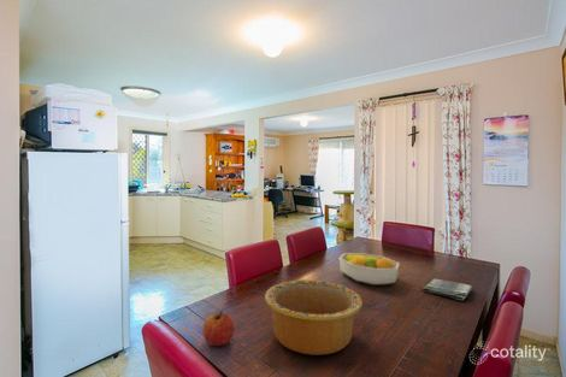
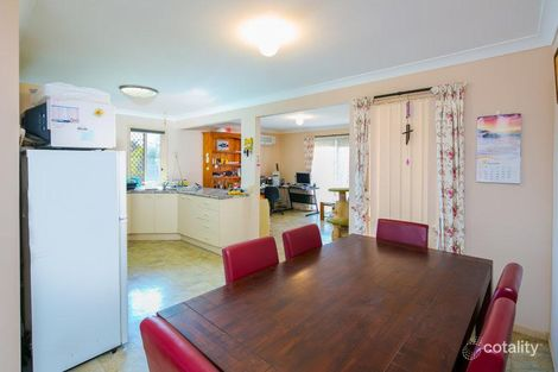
- fruit bowl (367, 265)
- apple (218, 326)
- dish towel (447, 287)
- bowl (312, 316)
